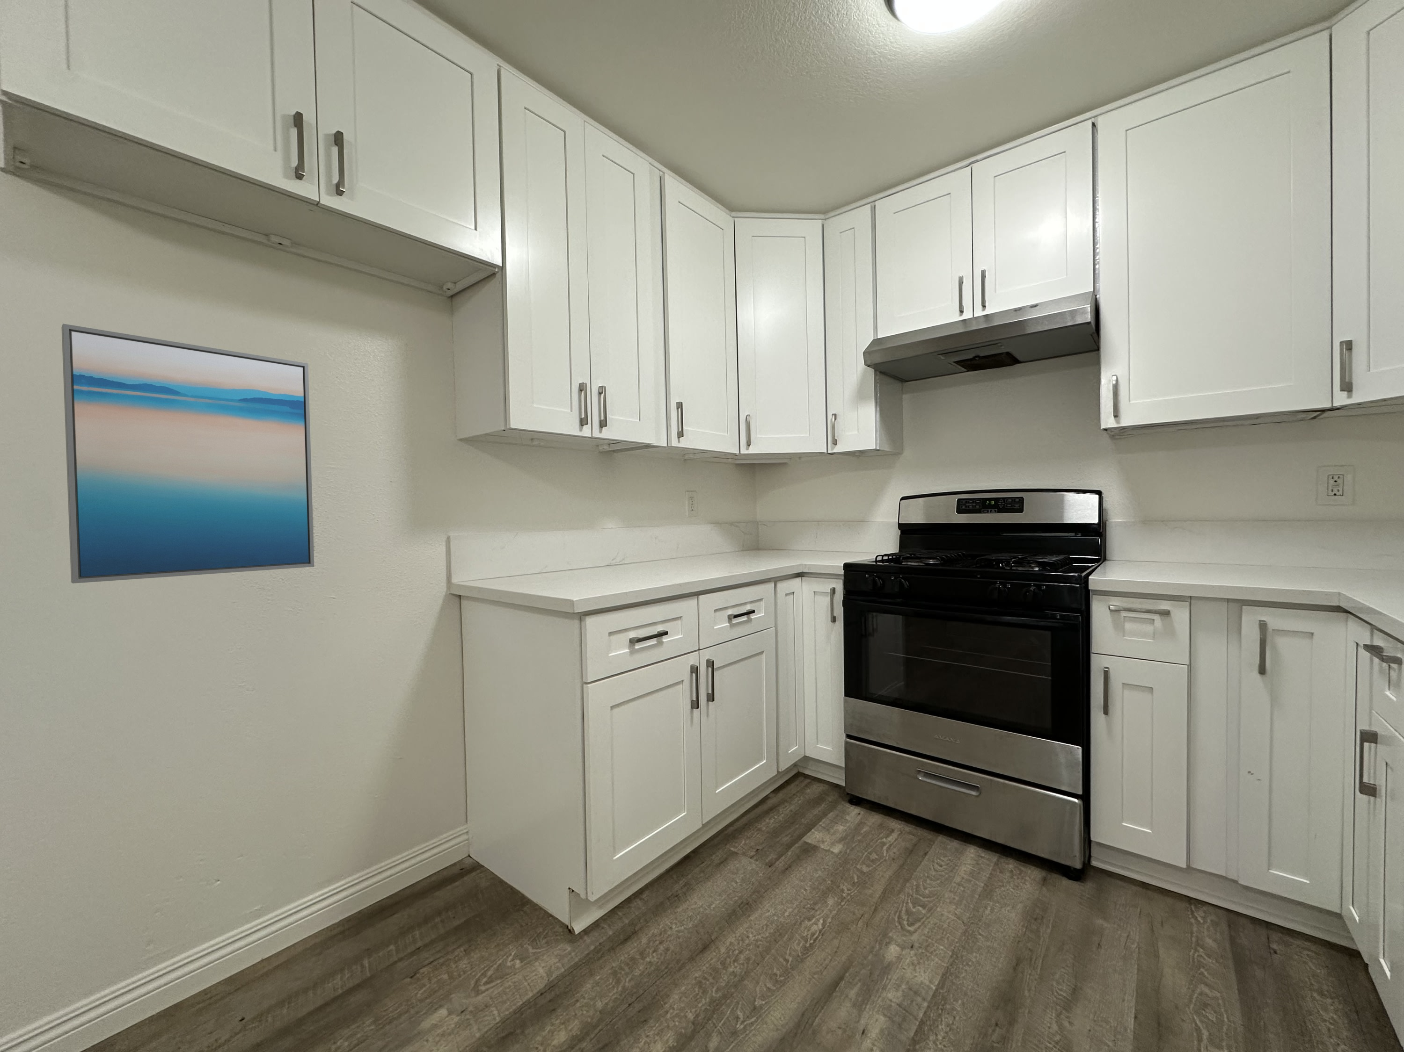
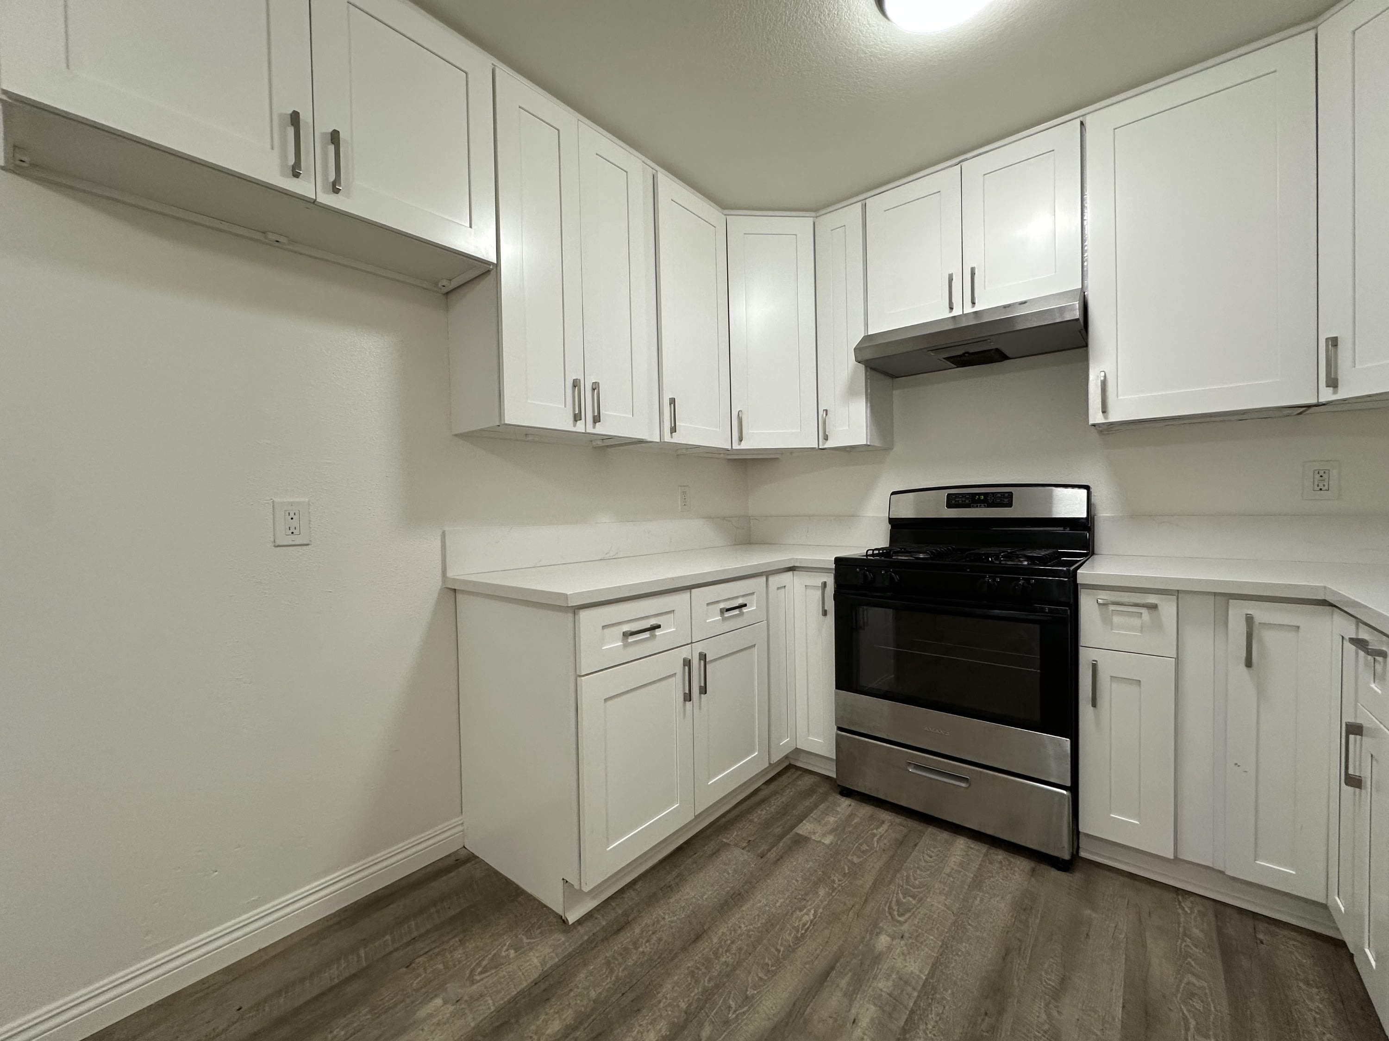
- wall art (202, 461)
